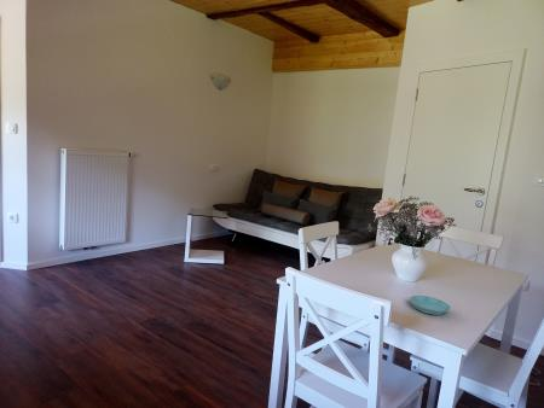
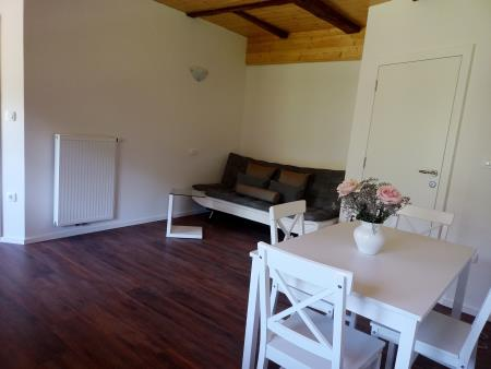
- saucer (428, 305)
